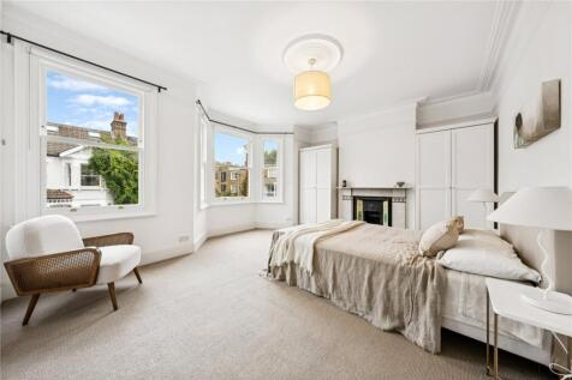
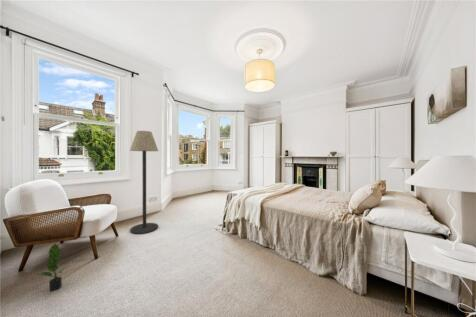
+ floor lamp (144, 180)
+ potted plant (53, 266)
